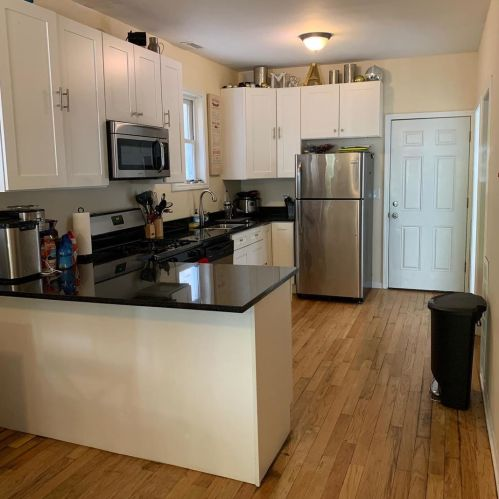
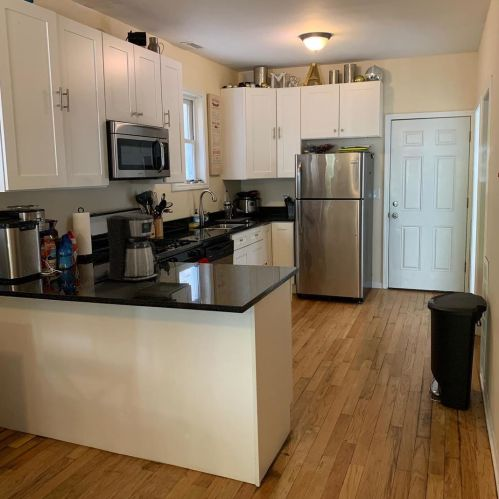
+ coffee maker (130, 245)
